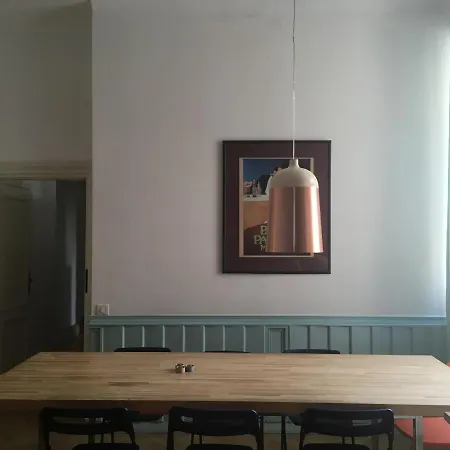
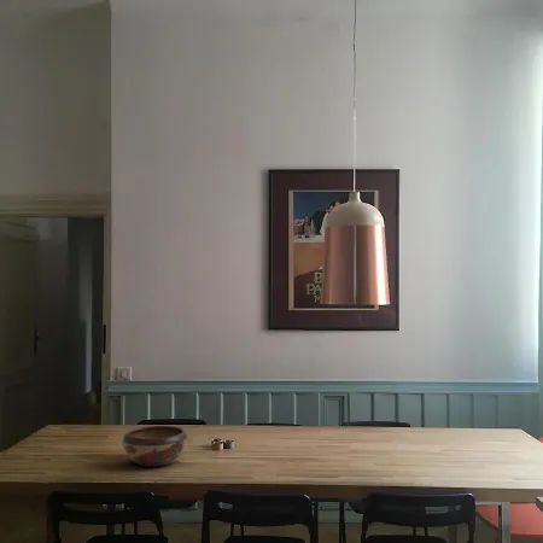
+ decorative bowl (154, 446)
